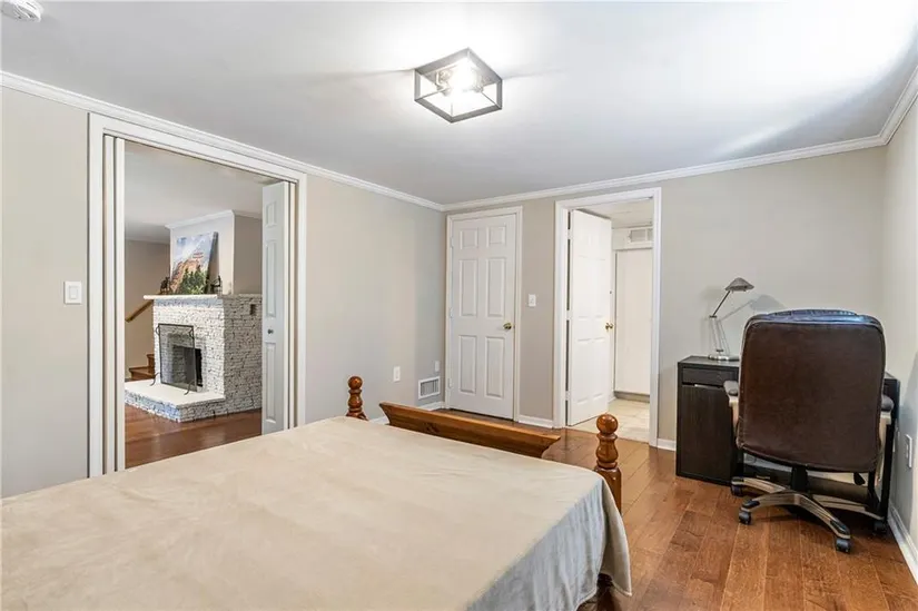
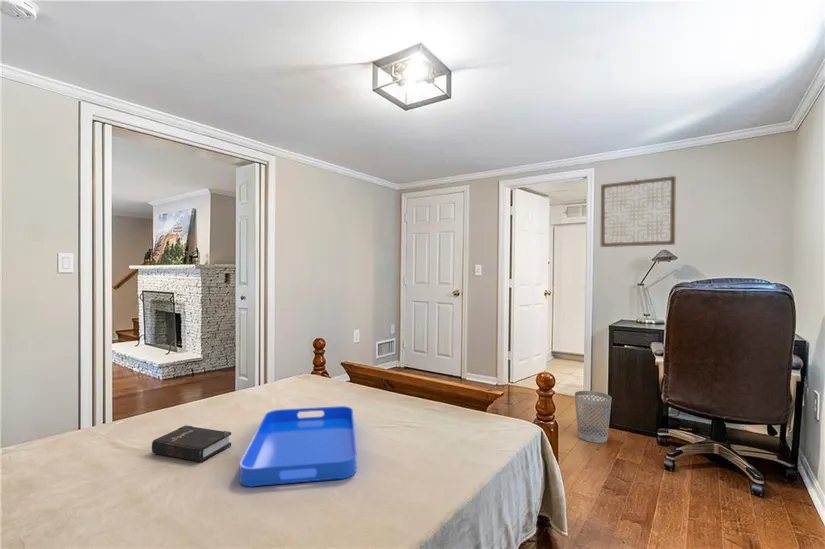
+ wall art (636, 211)
+ wastebasket (592, 416)
+ serving tray (305, 439)
+ hardback book (192, 442)
